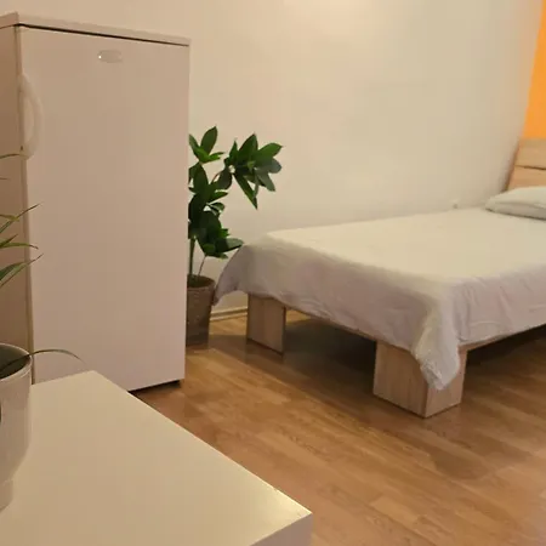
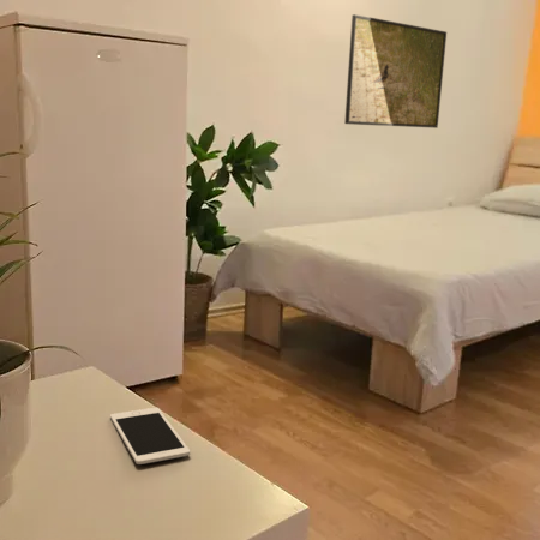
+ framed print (397, 76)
+ cell phone (148, 433)
